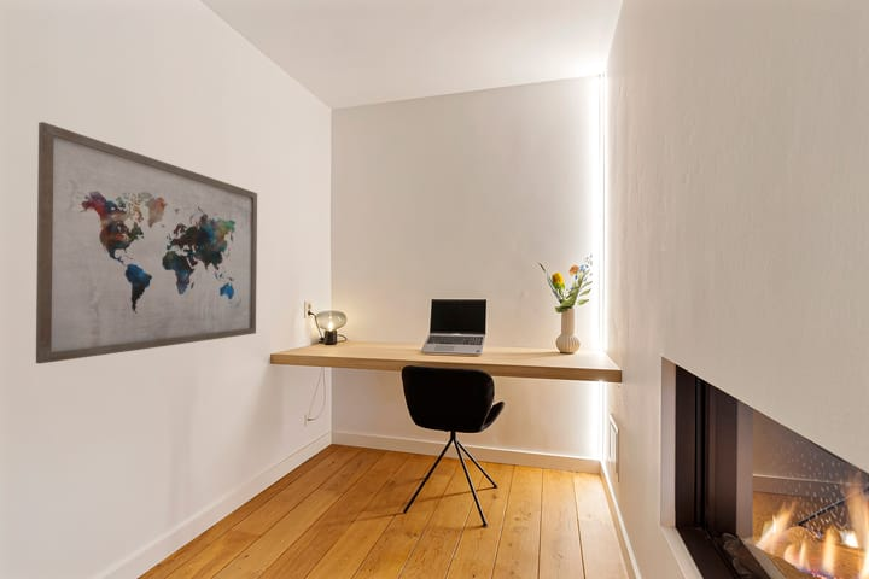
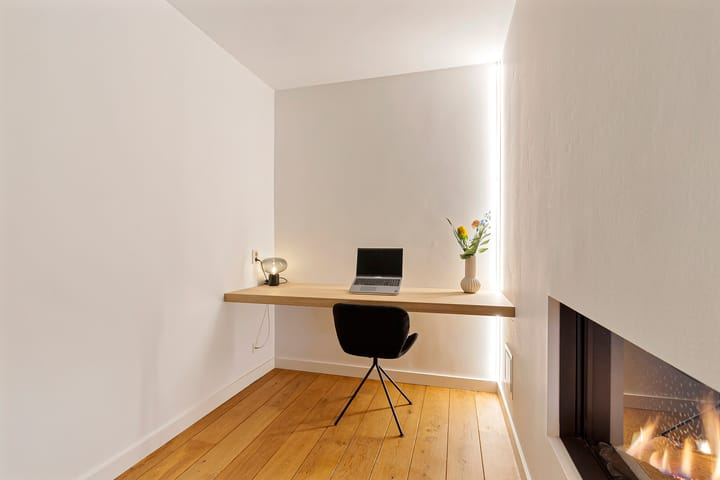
- wall art (175, 256)
